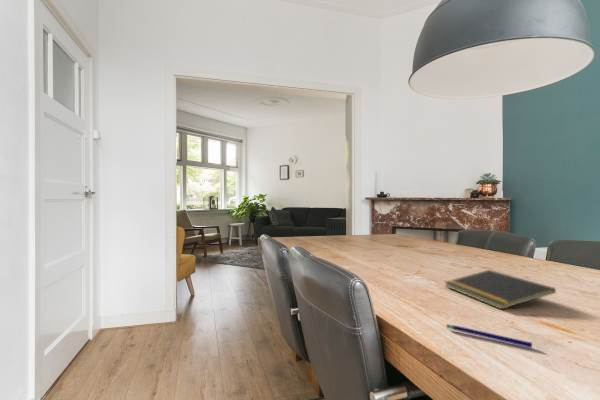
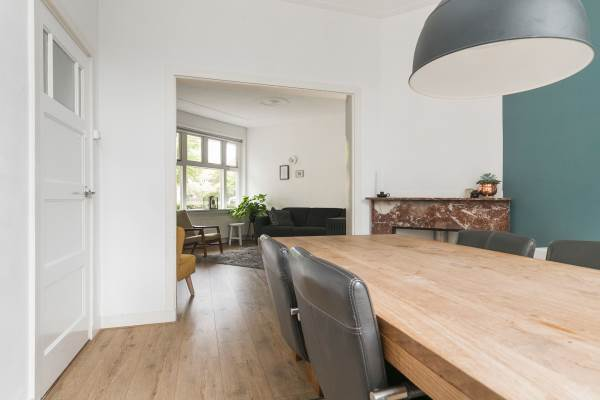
- pen (486, 334)
- notepad (494, 287)
